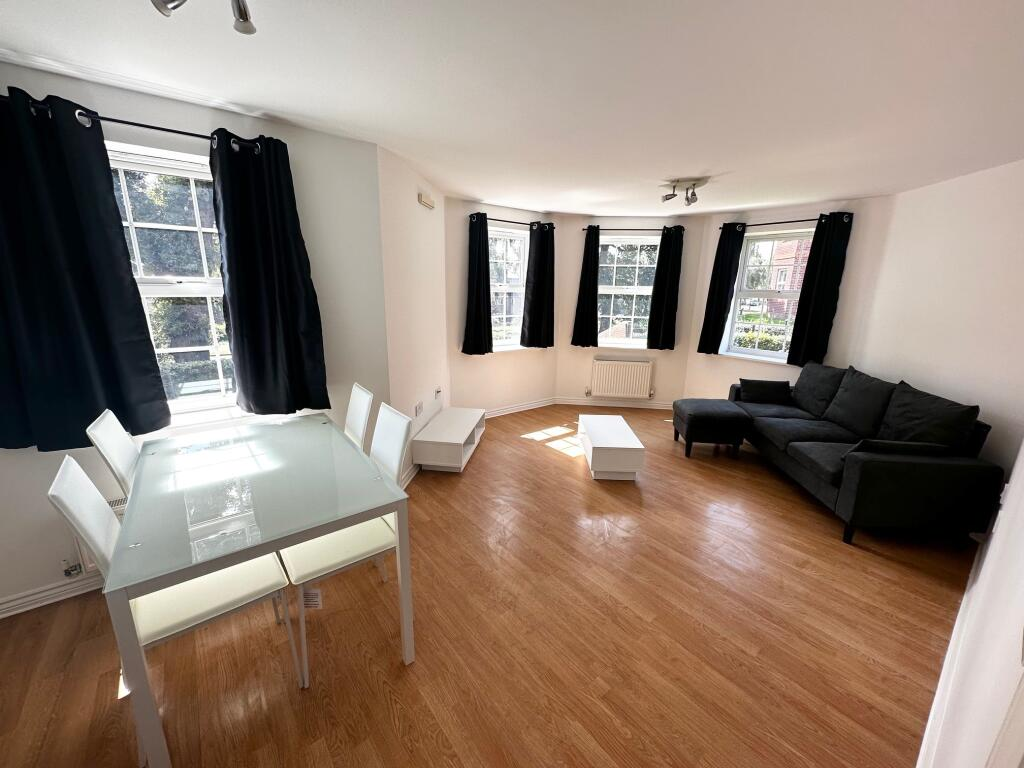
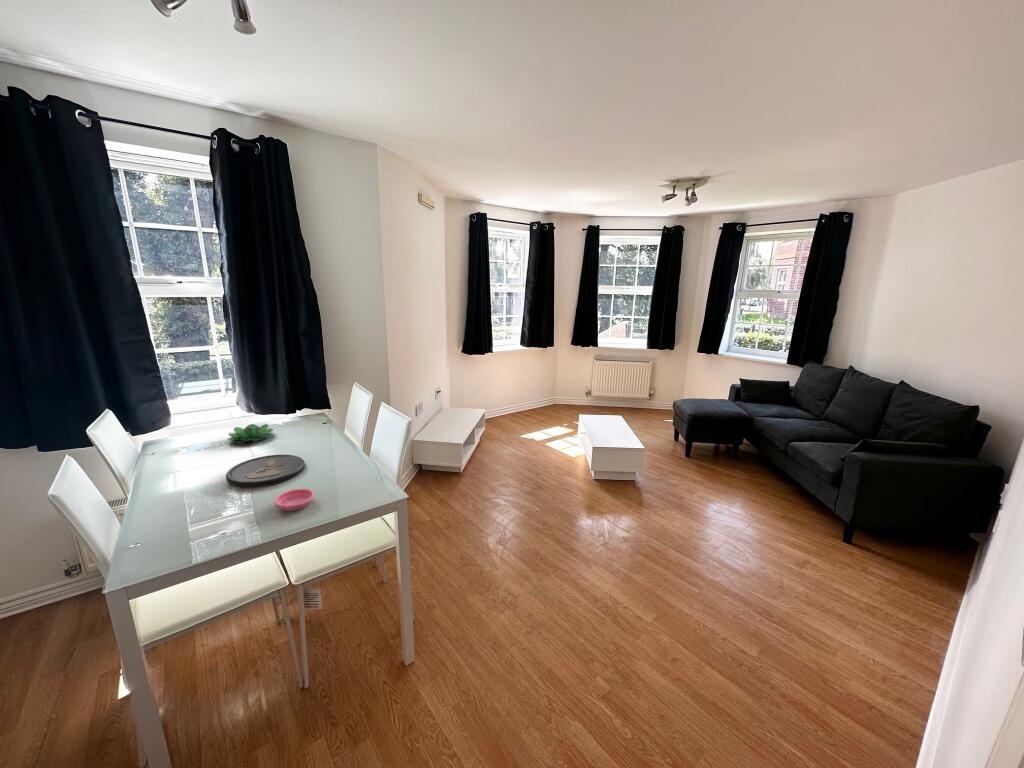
+ saucer (295, 500)
+ succulent plant (250, 432)
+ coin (267, 469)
